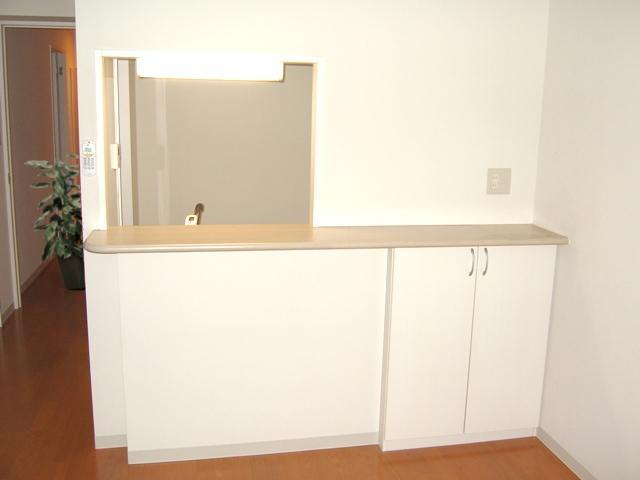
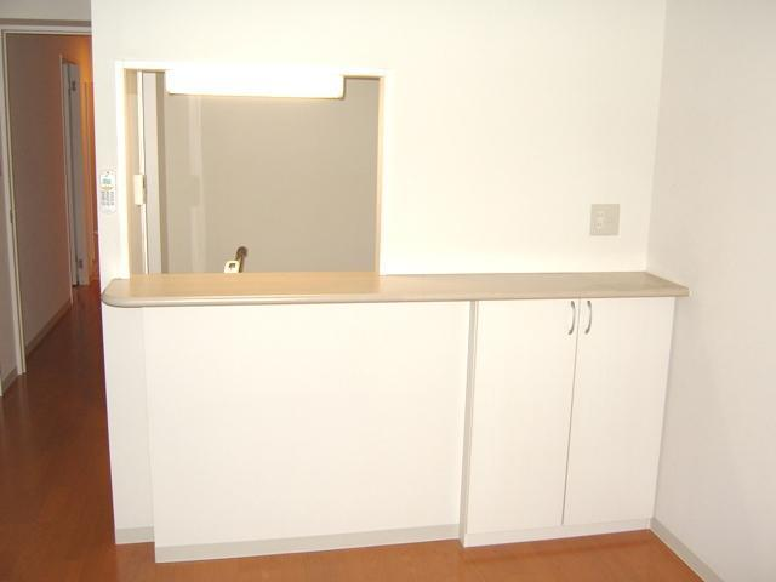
- indoor plant (68, 222)
